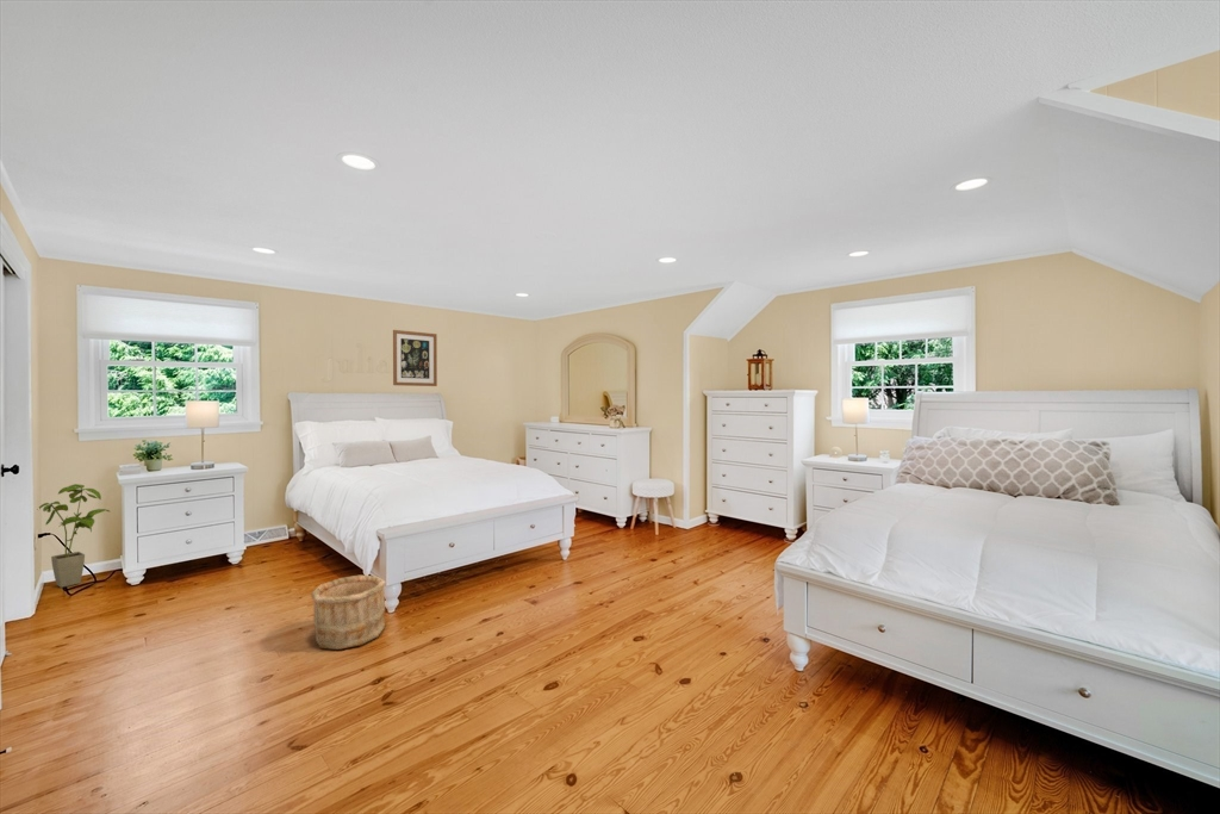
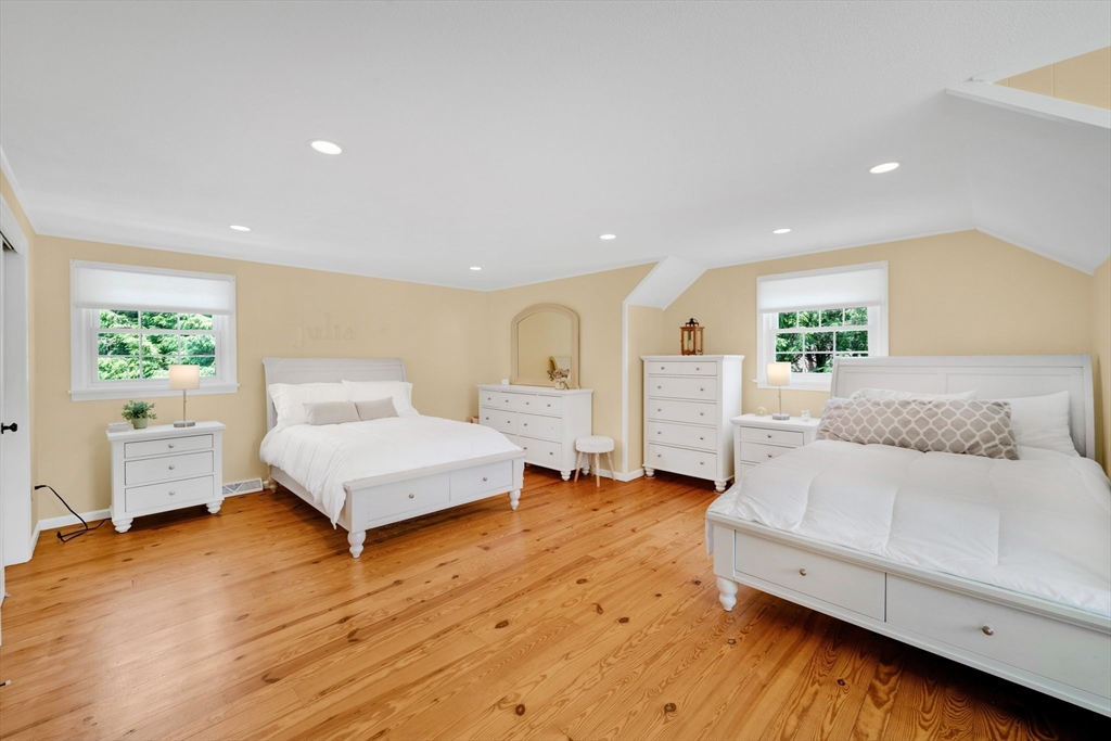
- wooden bucket (349, 610)
- house plant (76, 533)
- wall art (415, 359)
